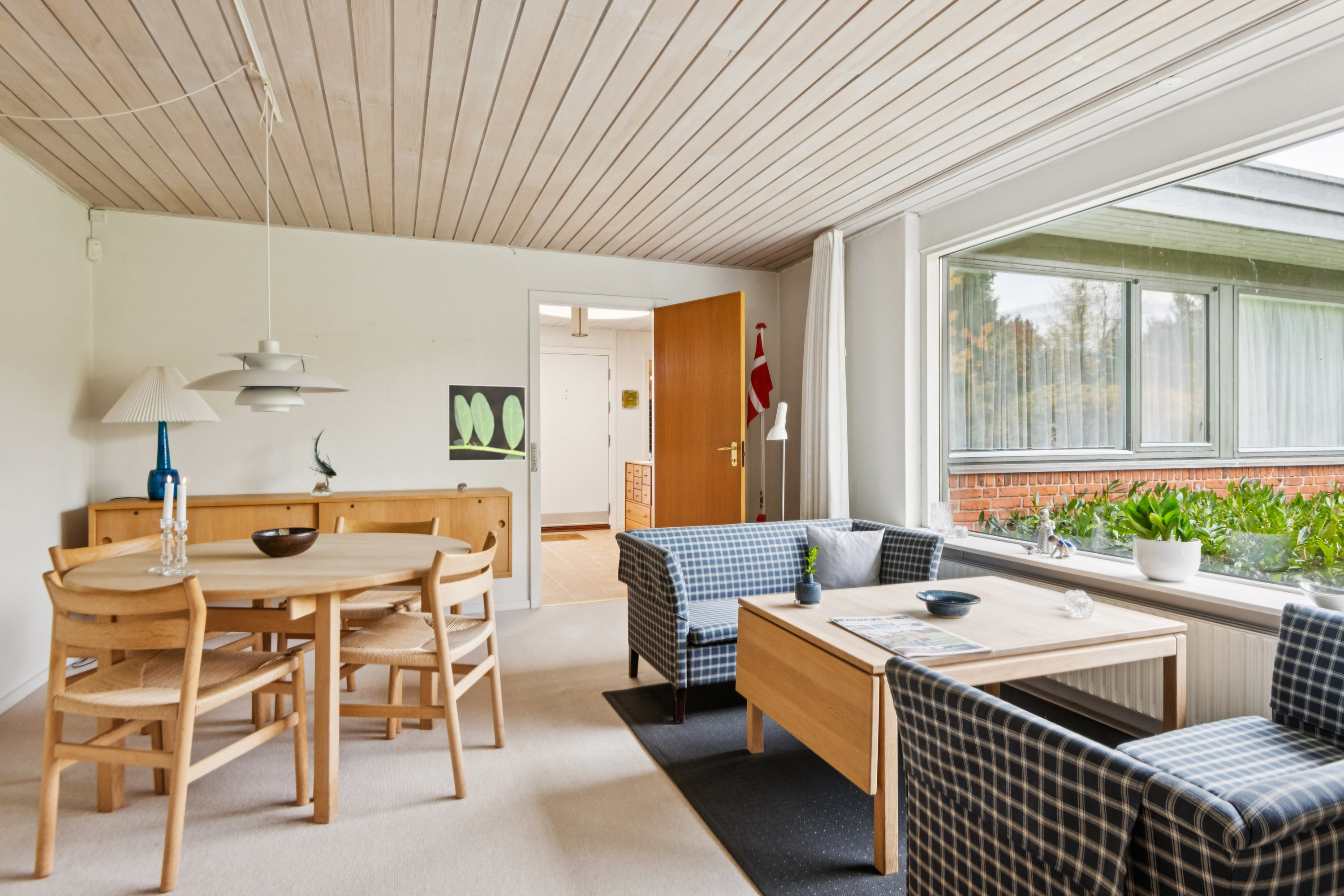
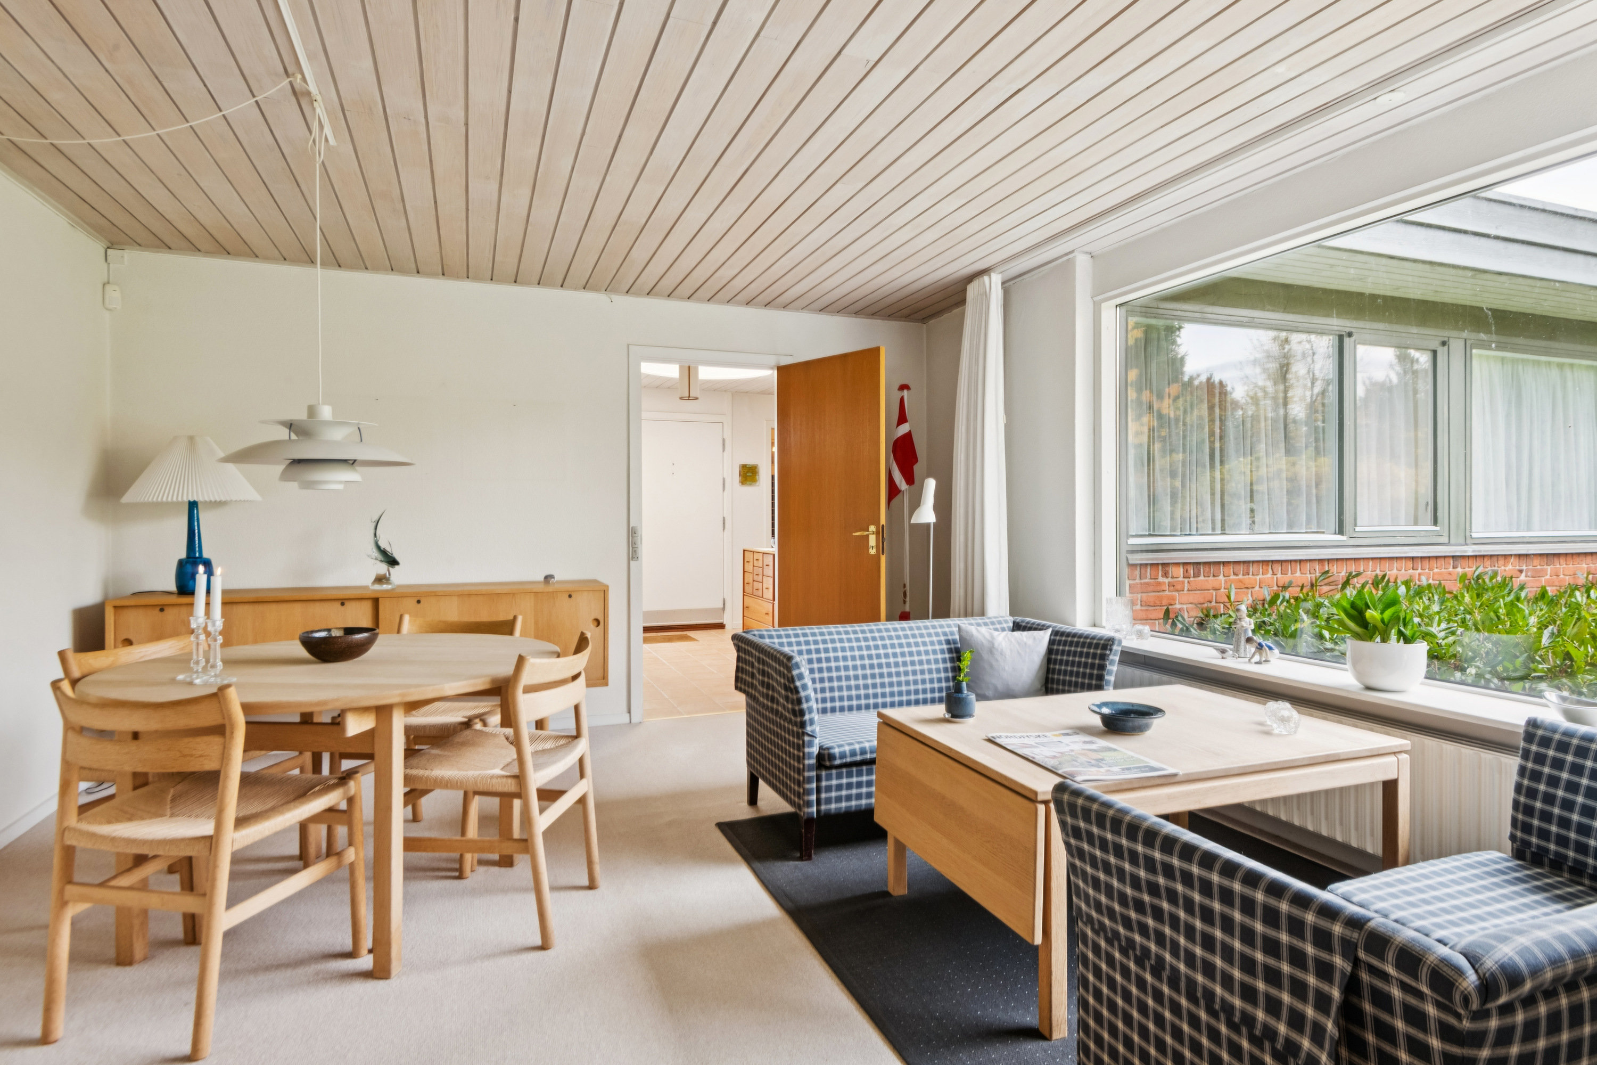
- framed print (487, 423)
